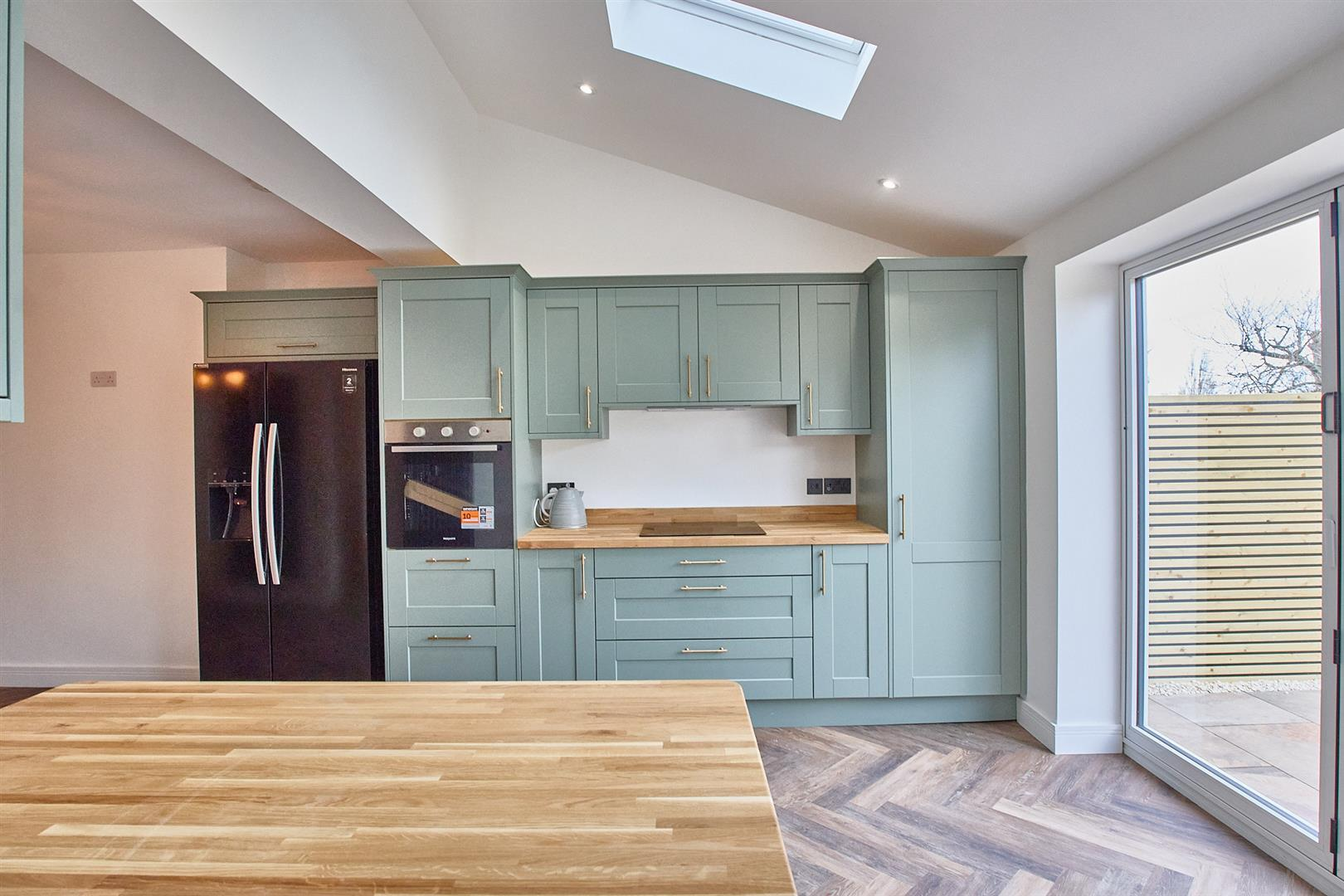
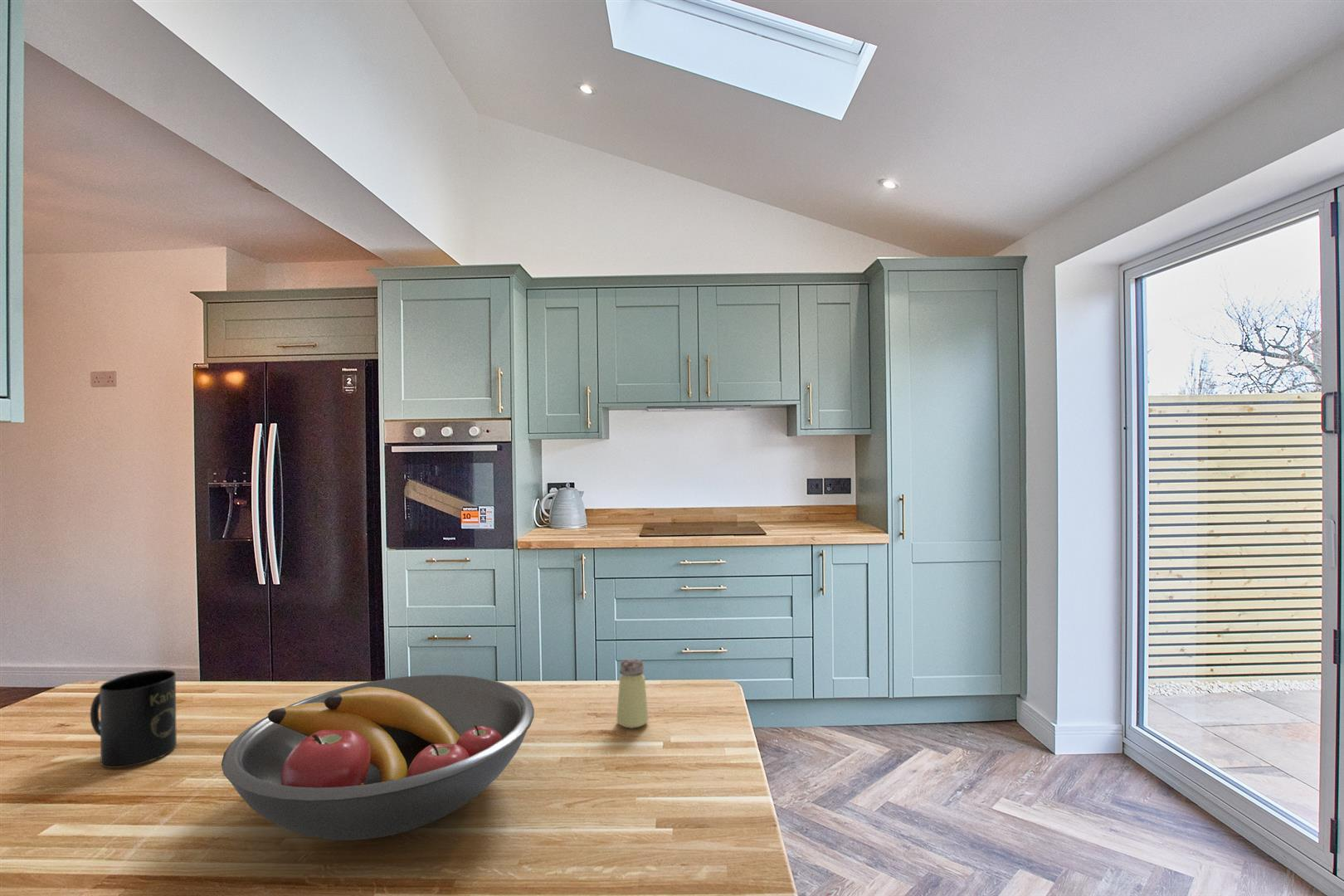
+ fruit bowl (391, 750)
+ mug (129, 716)
+ saltshaker (632, 691)
